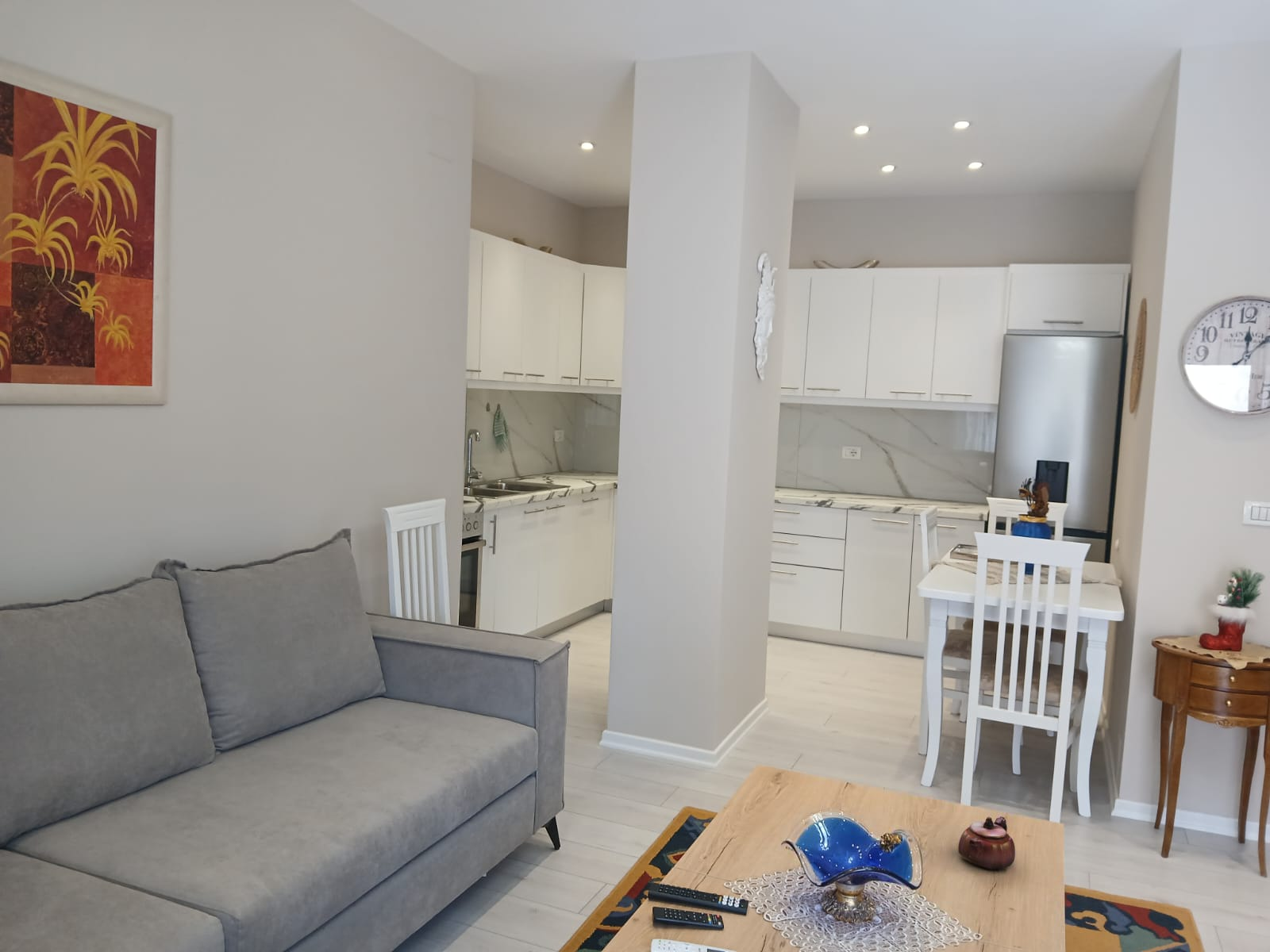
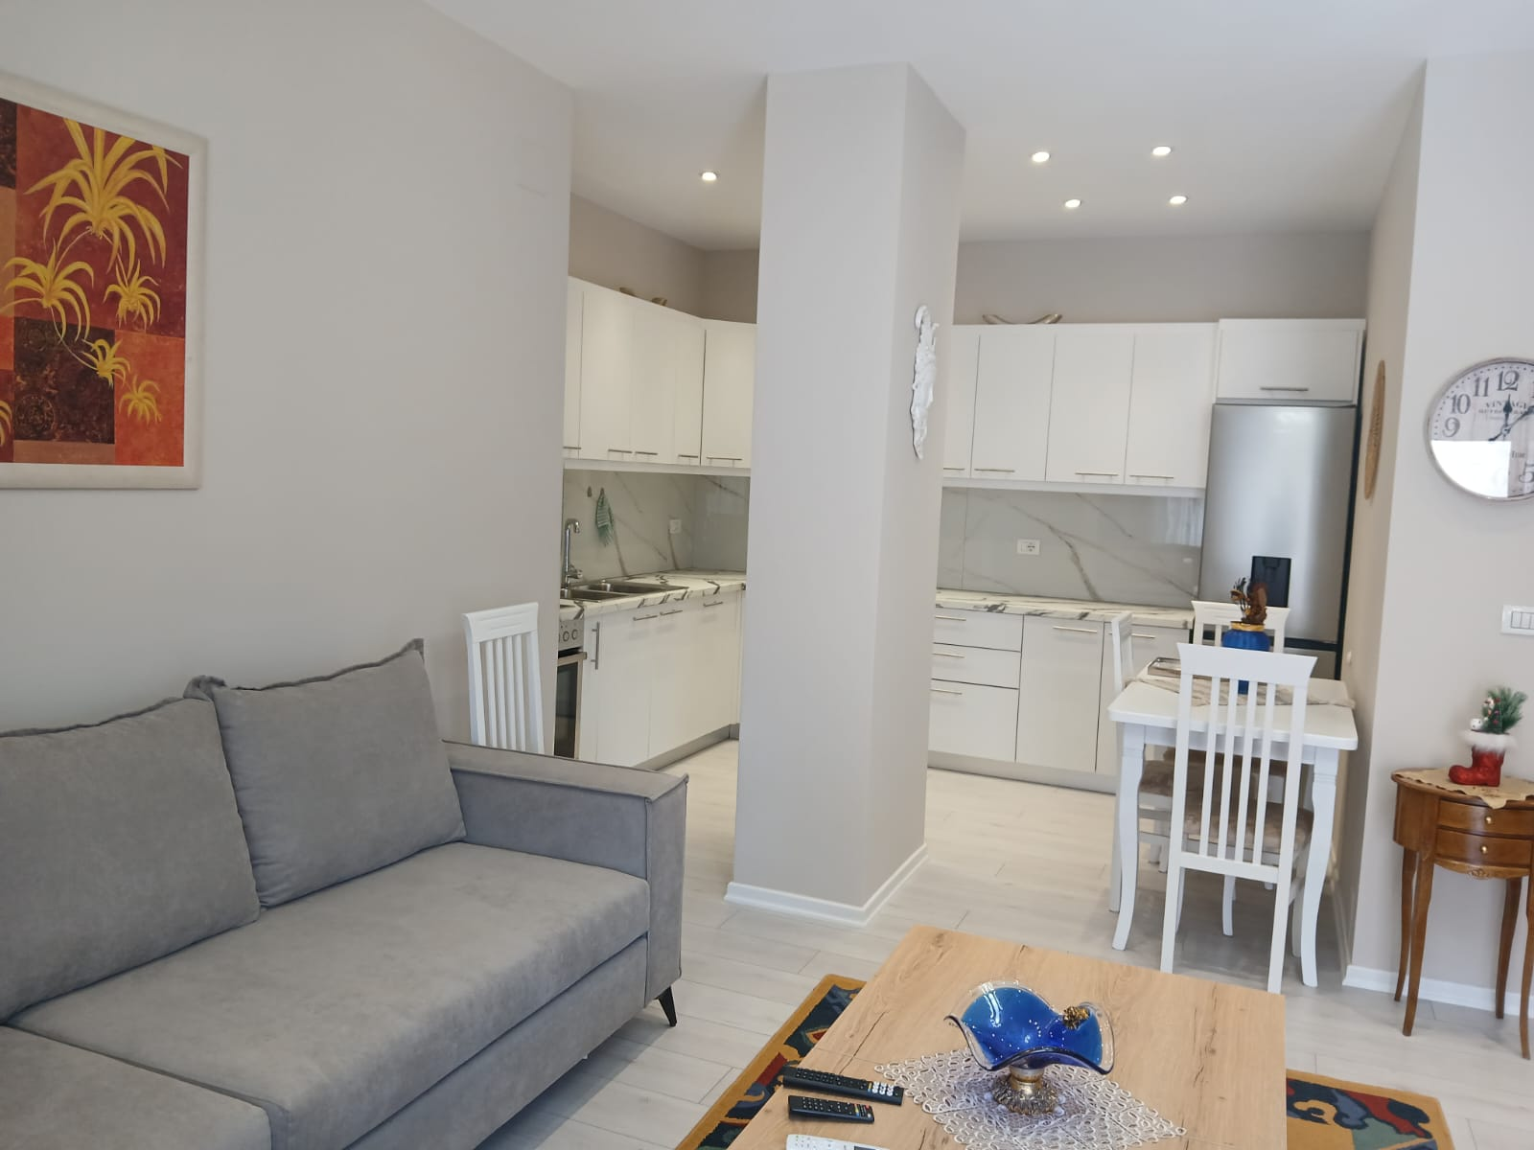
- teapot (988, 839)
